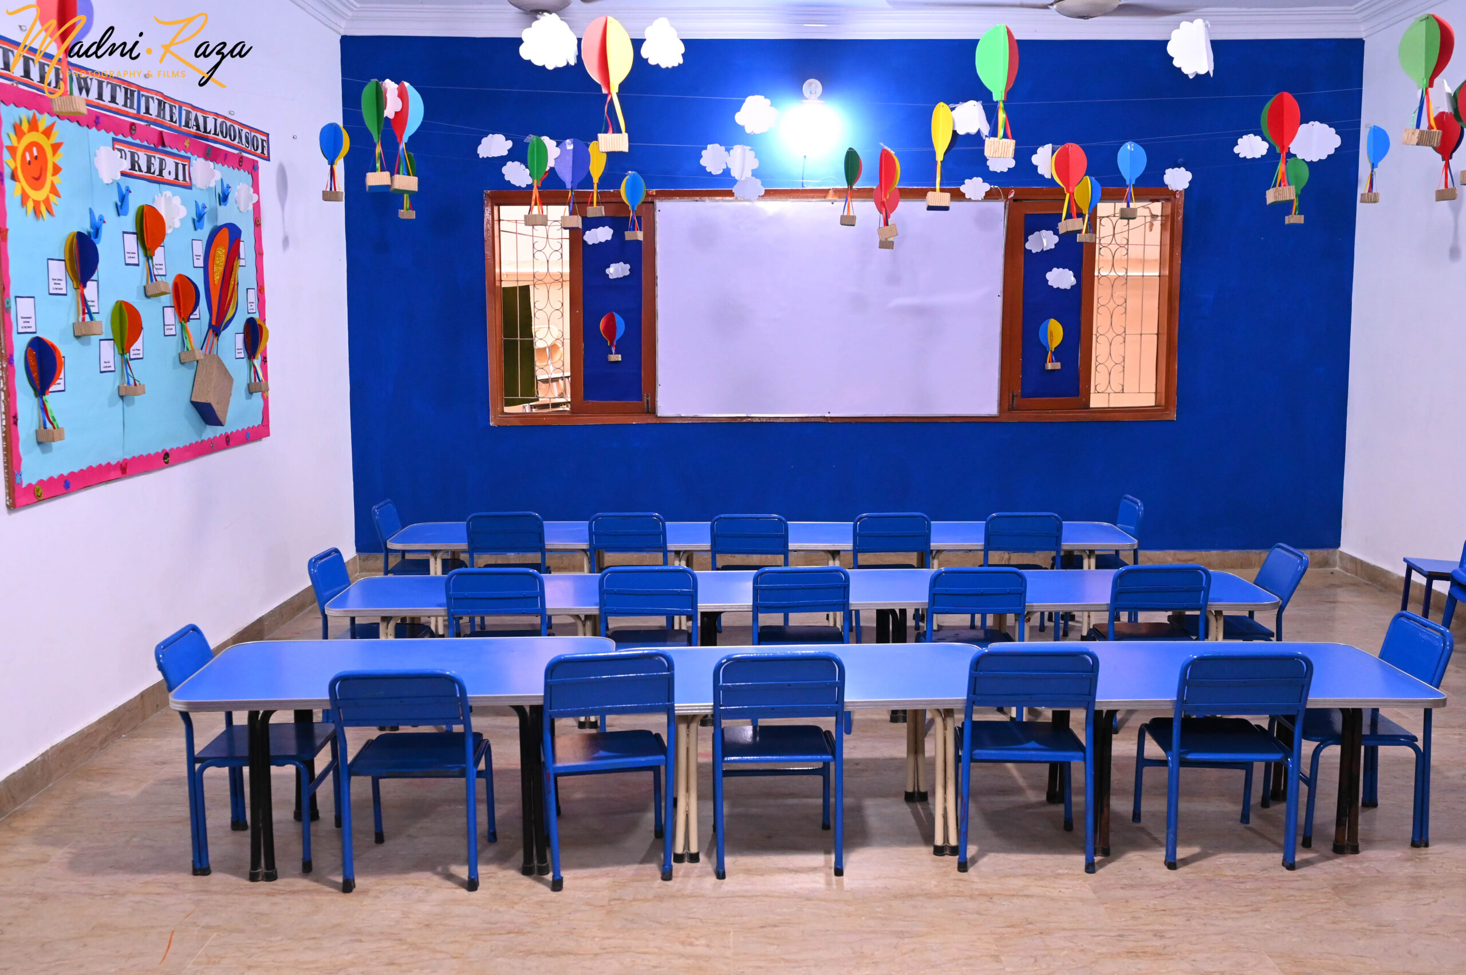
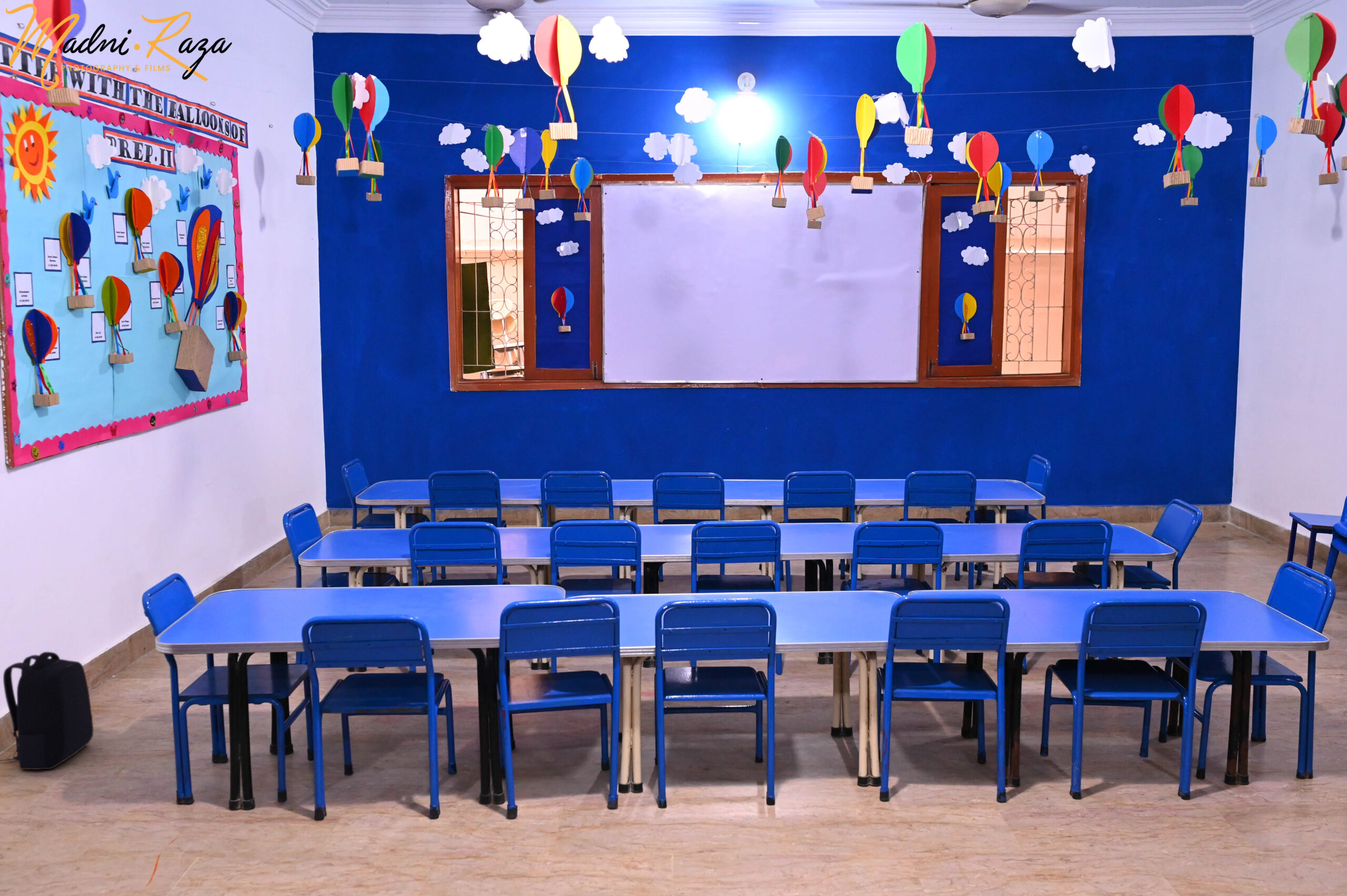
+ backpack (42, 704)
